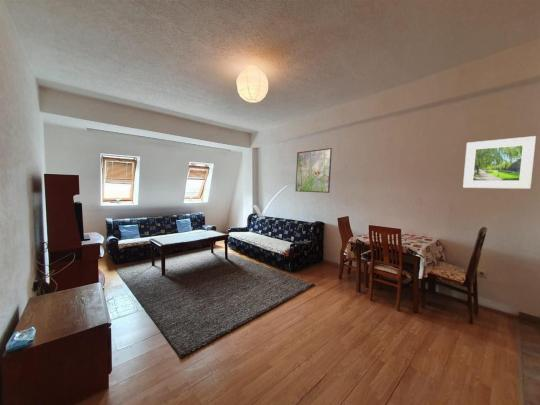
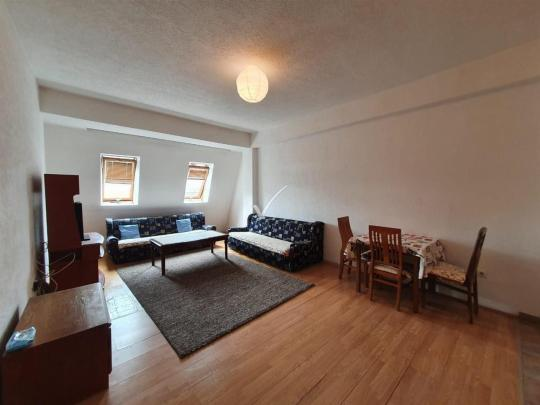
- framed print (312, 171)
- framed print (496, 164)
